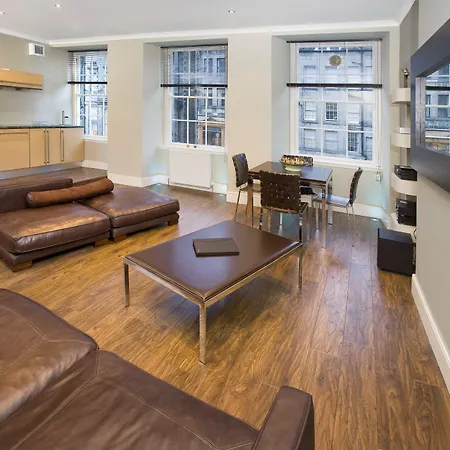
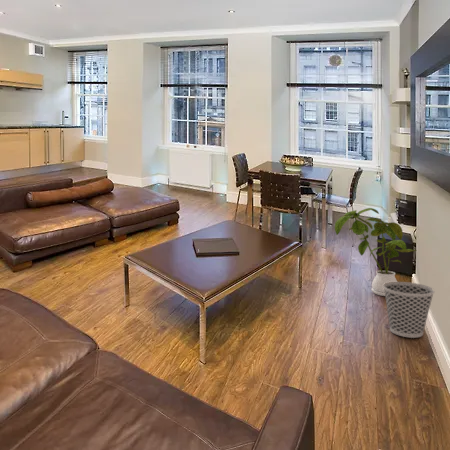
+ wastebasket (407, 309)
+ house plant (372, 251)
